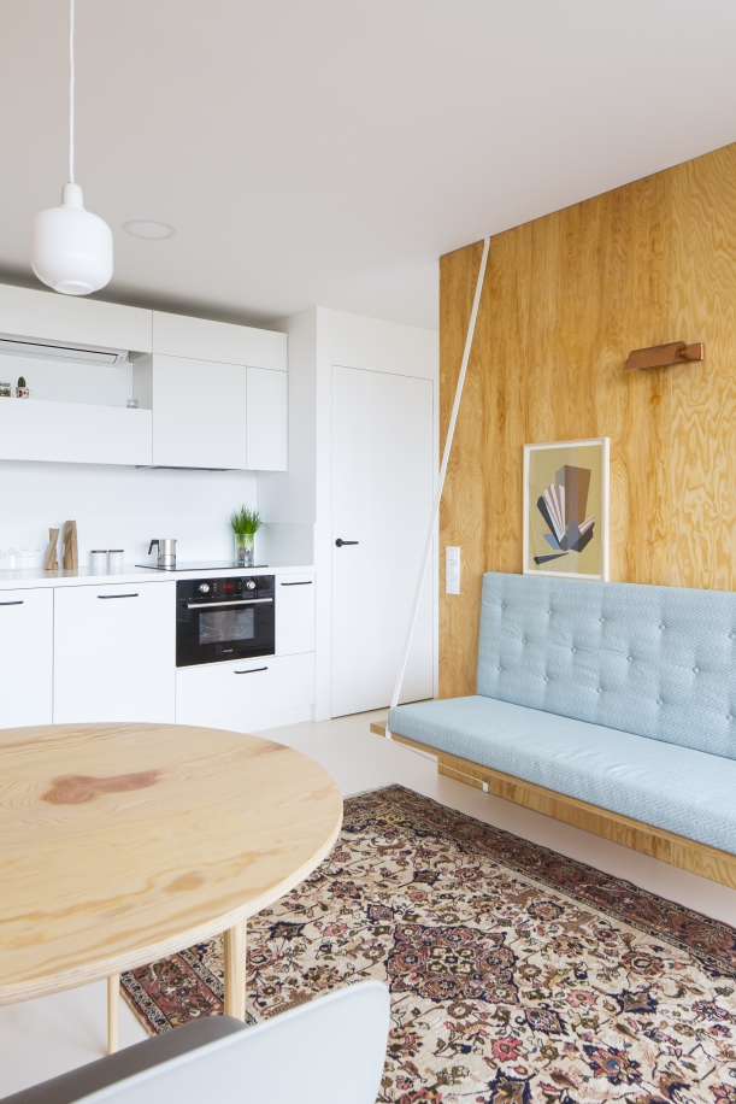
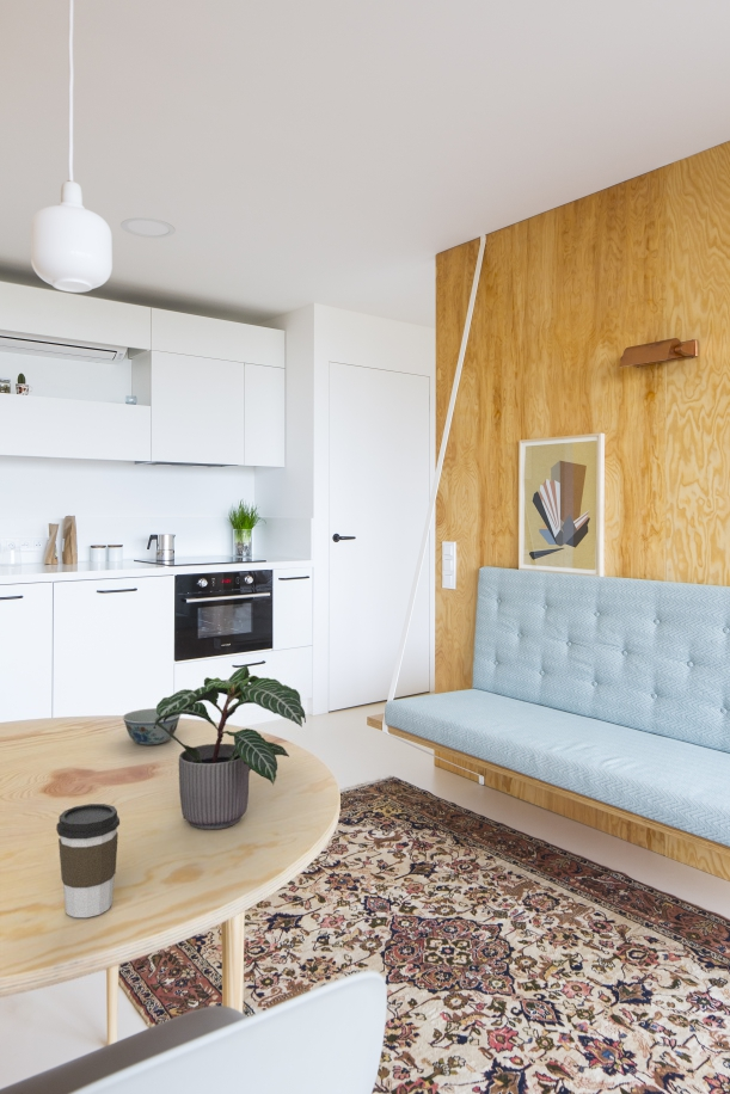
+ bowl (152, 727)
+ coffee cup (88, 860)
+ potted plant (232, 744)
